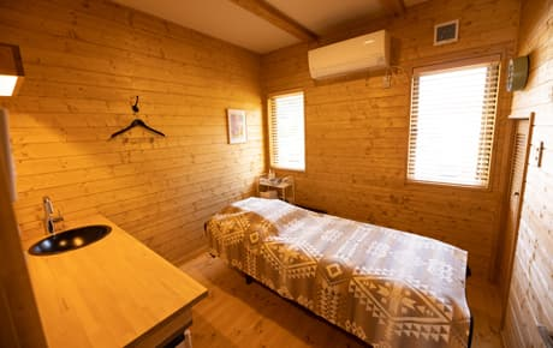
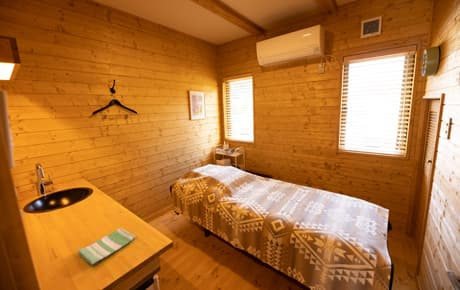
+ dish towel (108, 244)
